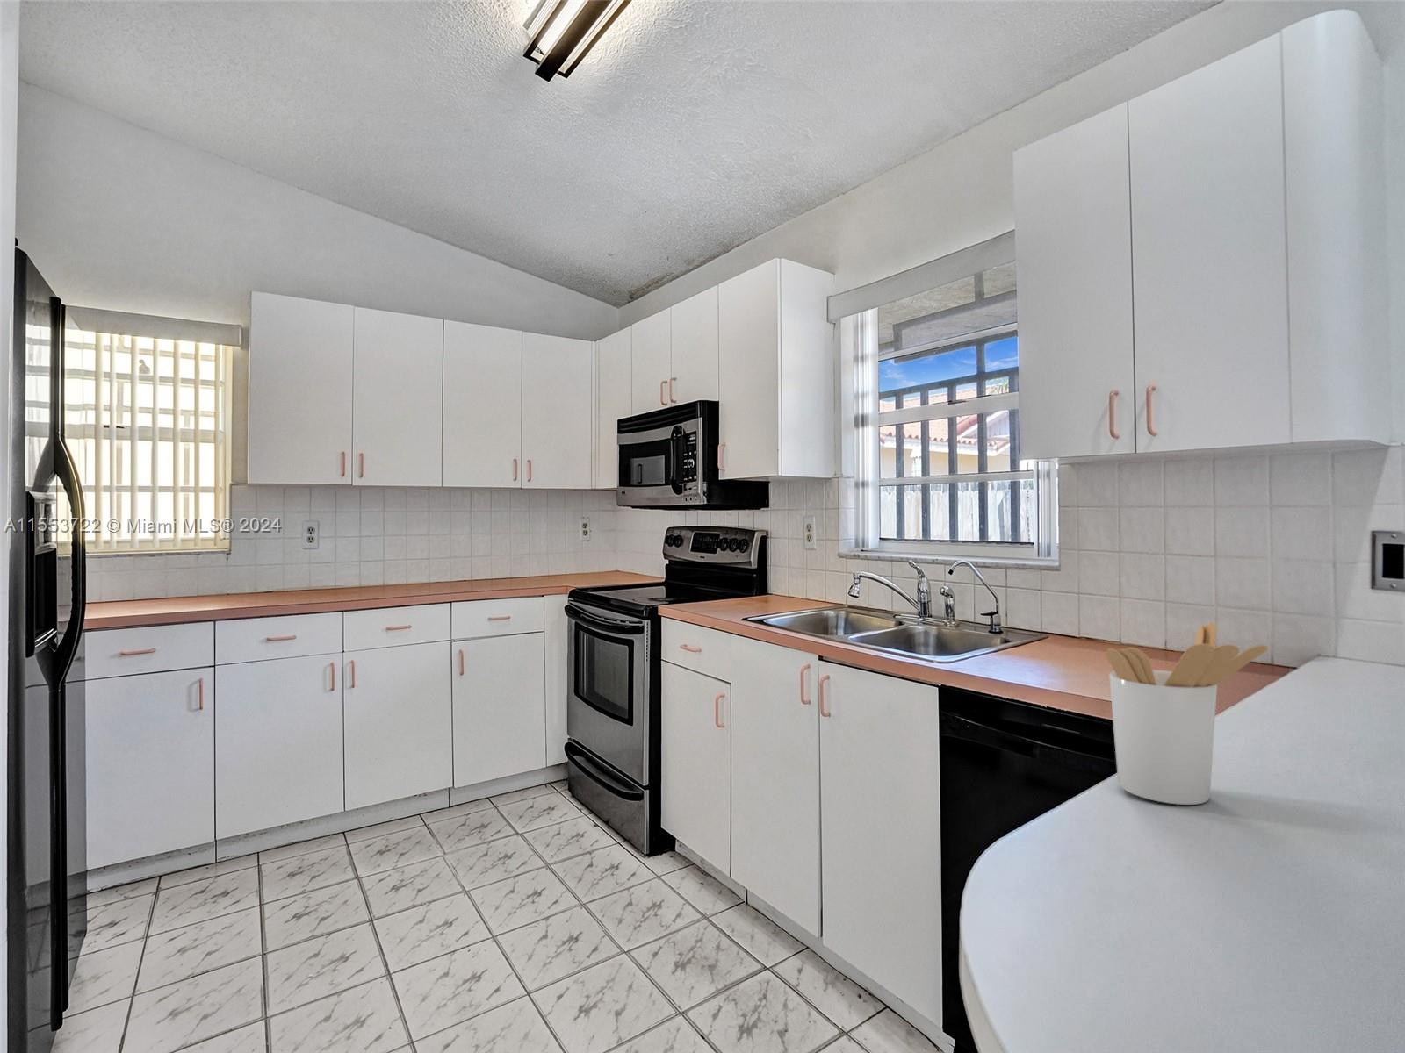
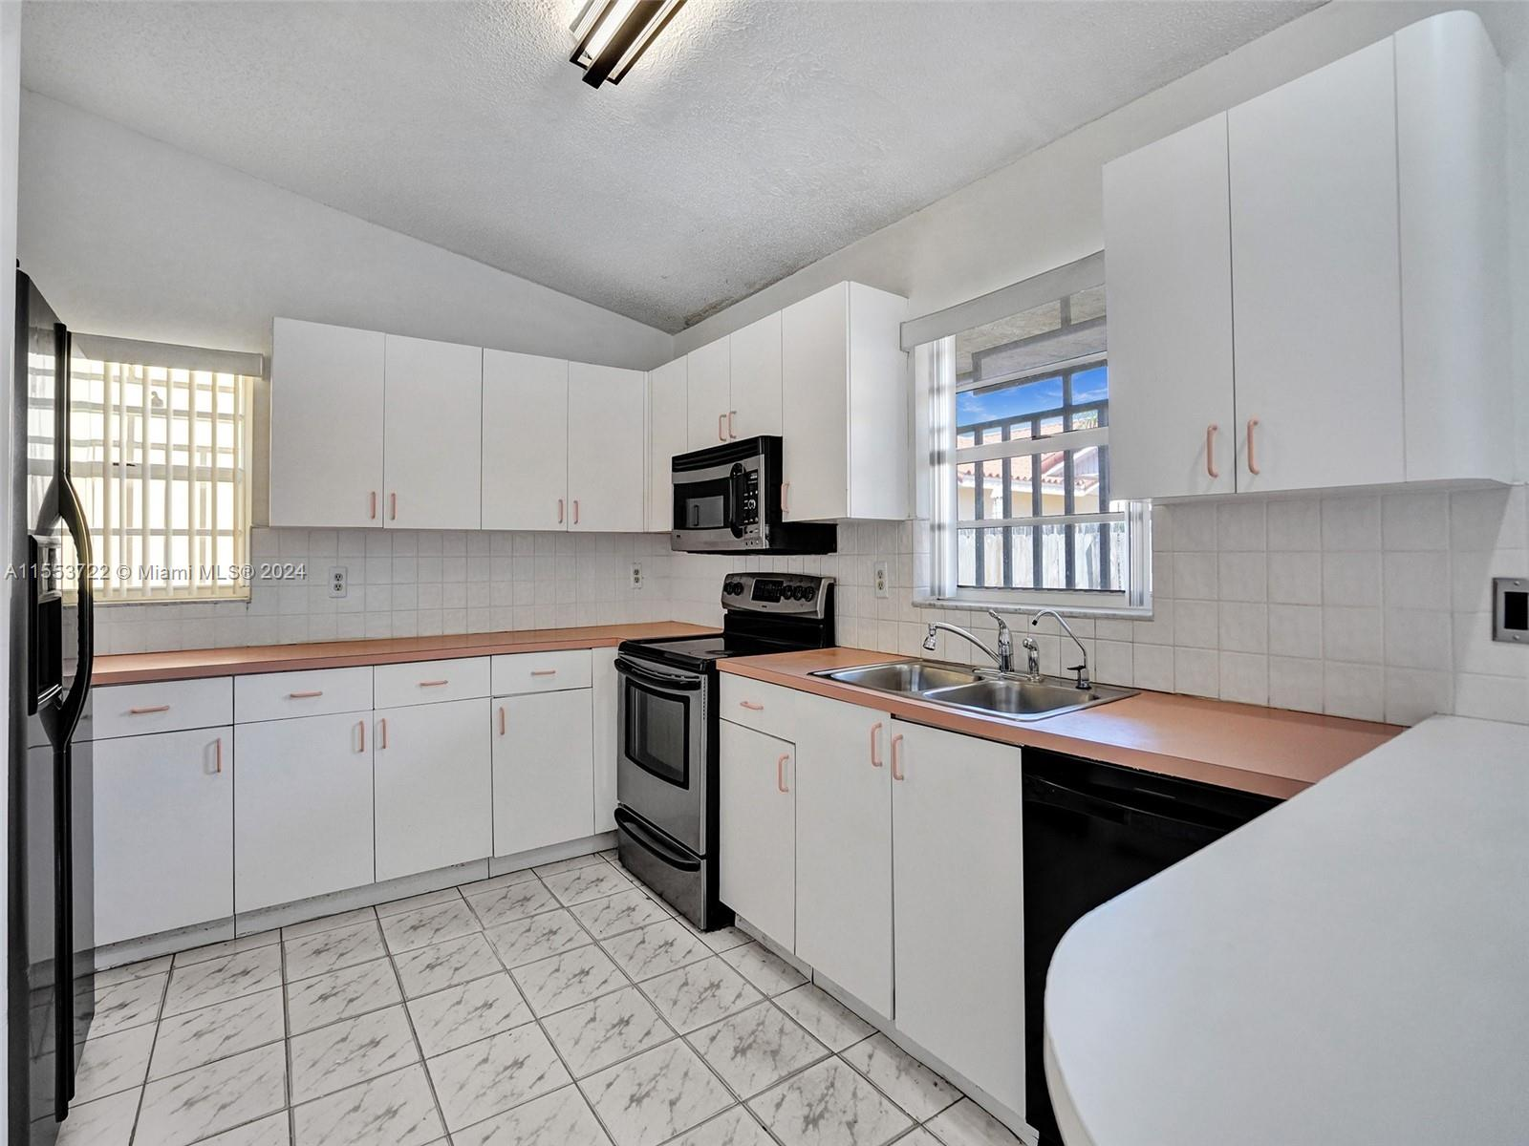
- utensil holder (1182, 712)
